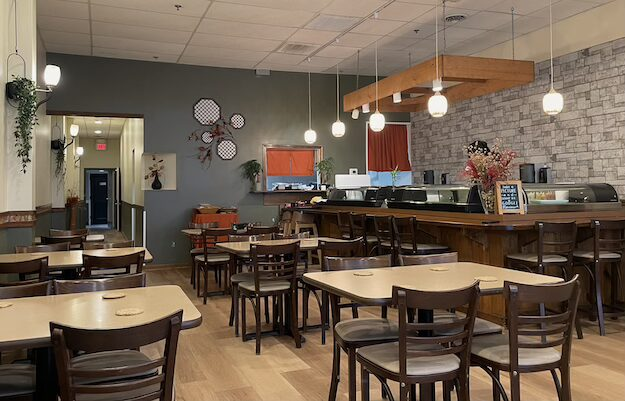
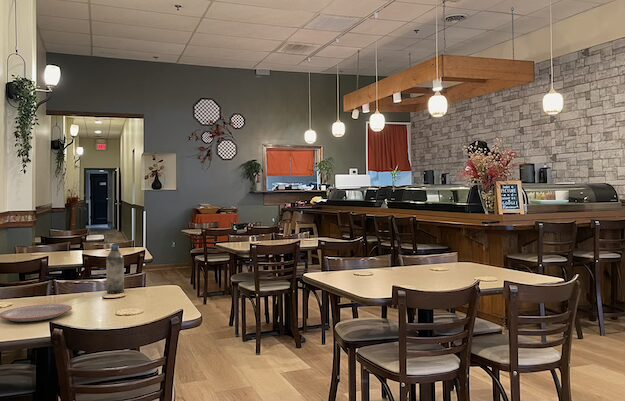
+ plate (36, 313)
+ water bottle (115, 268)
